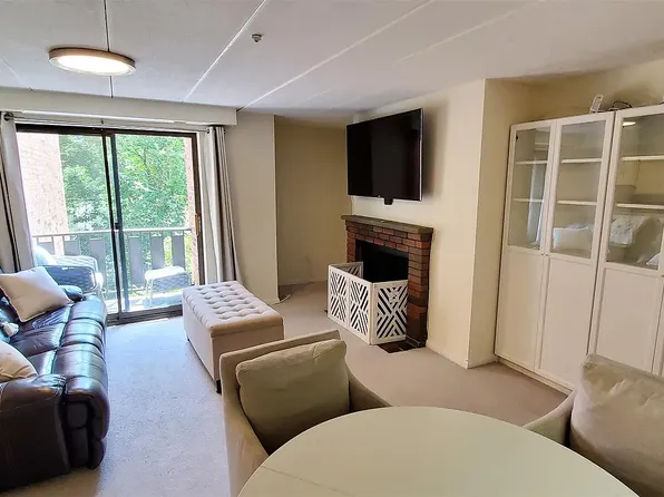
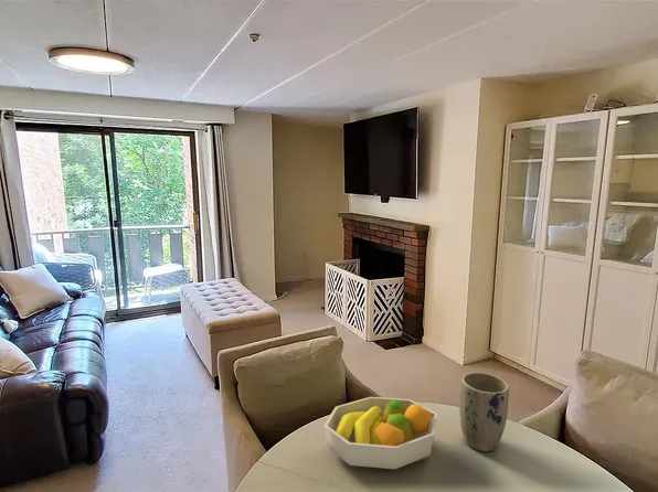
+ plant pot (482, 411)
+ fruit bowl (381, 427)
